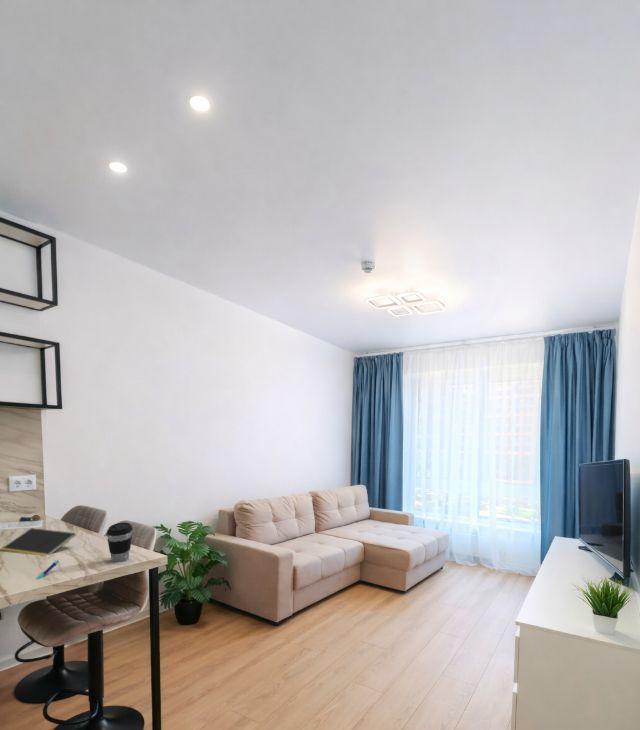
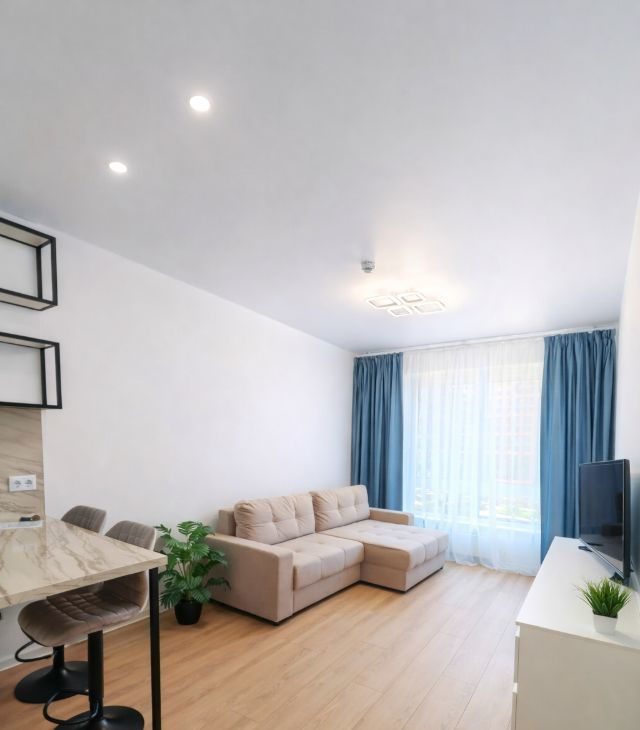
- notepad (37, 543)
- coffee cup (120, 542)
- pen (45, 572)
